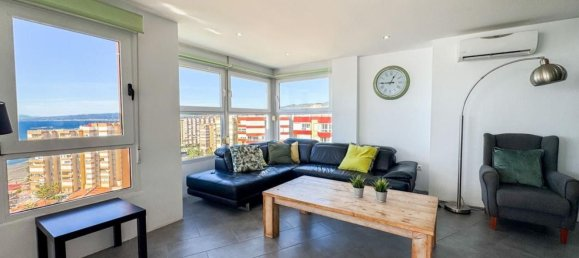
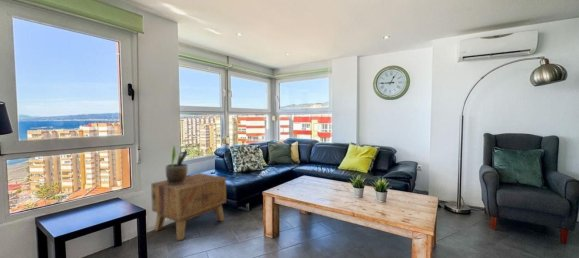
+ side table (191, 202)
+ potted plant (176, 164)
